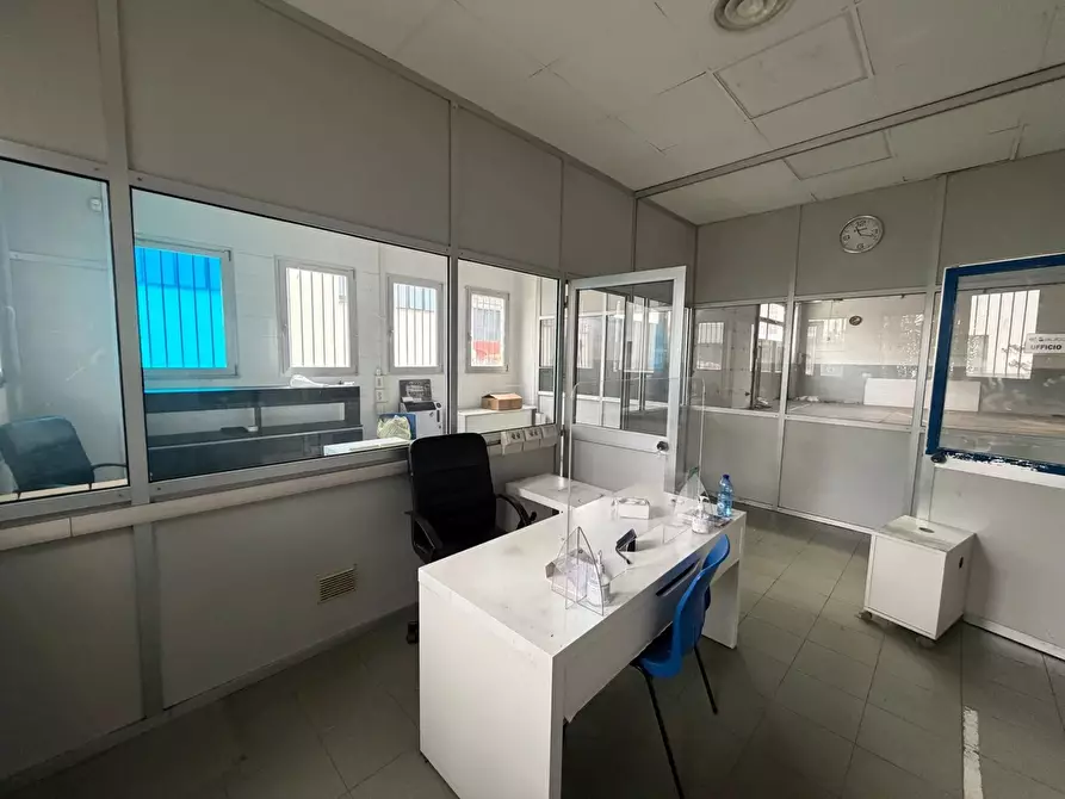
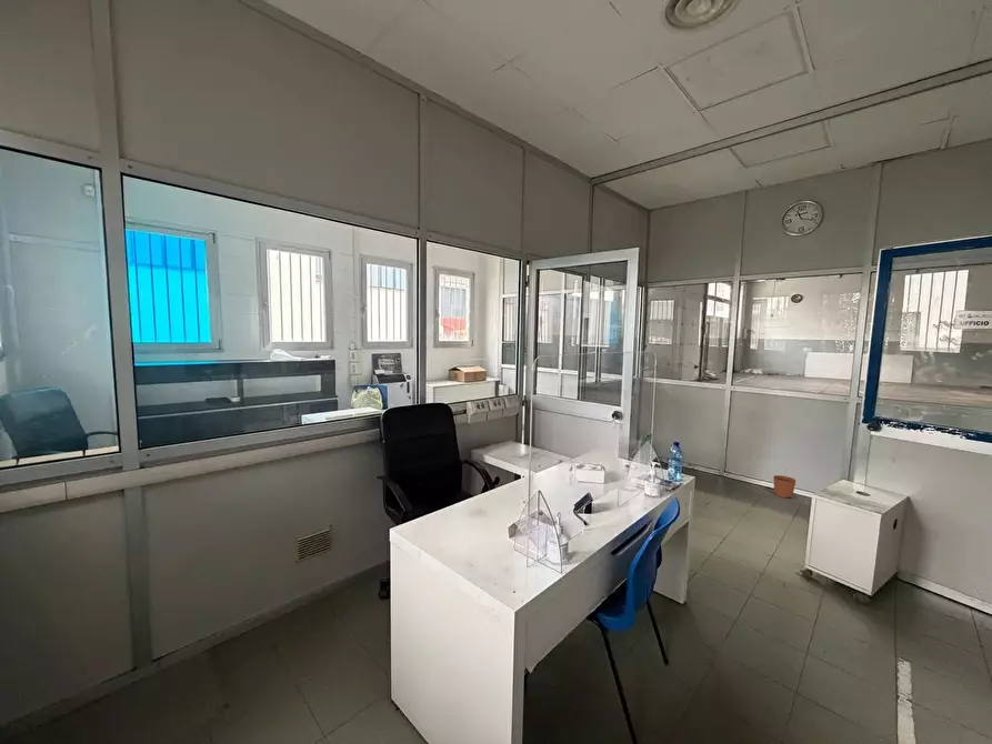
+ plant pot (784, 482)
